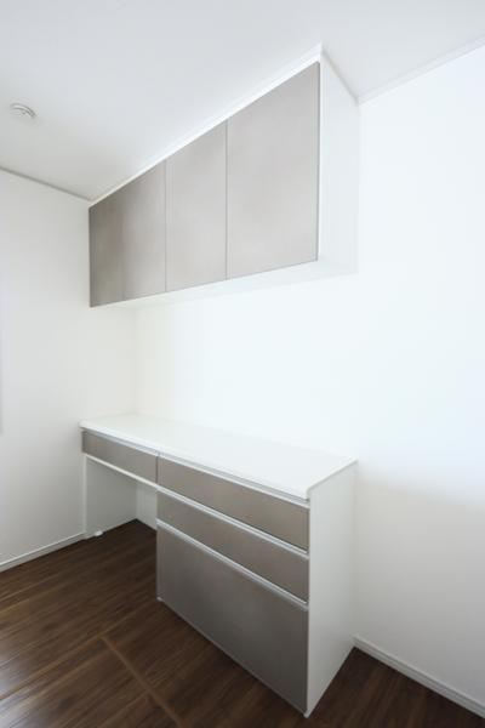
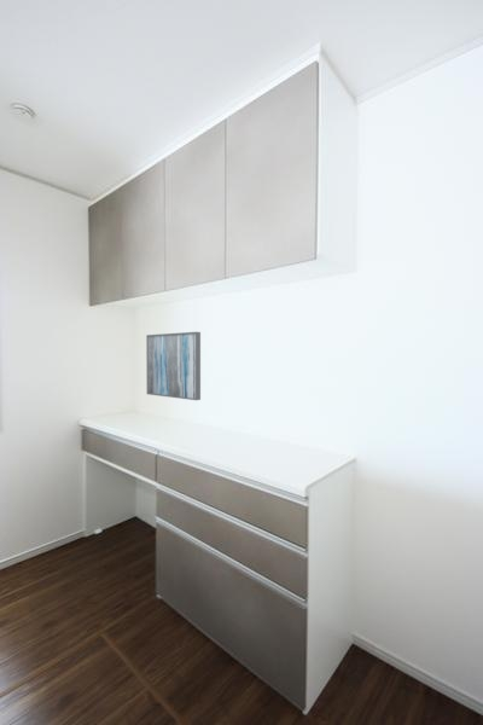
+ wall art (171, 365)
